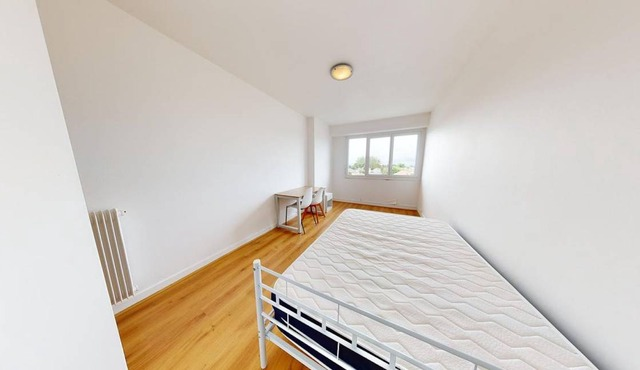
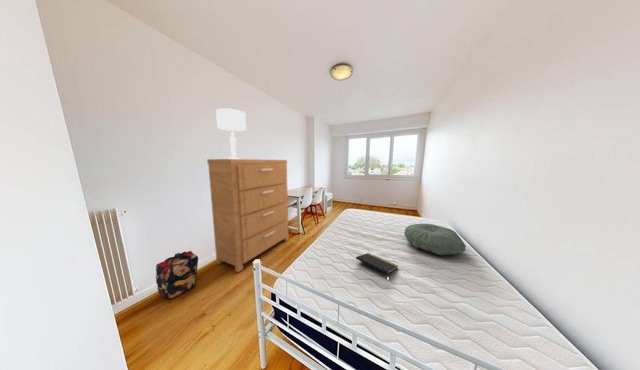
+ table lamp (232, 136)
+ notepad (376, 262)
+ pillow (431, 237)
+ backpack (177, 271)
+ dresser (256, 206)
